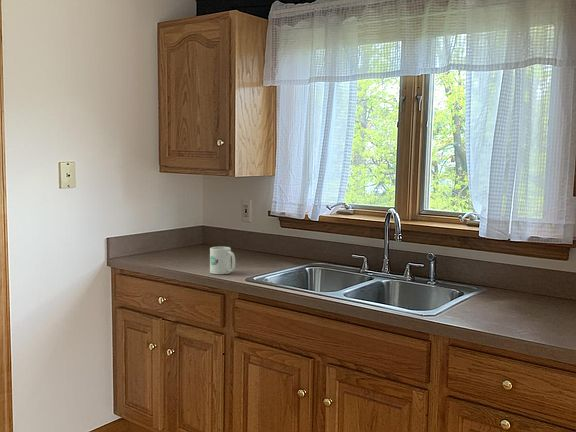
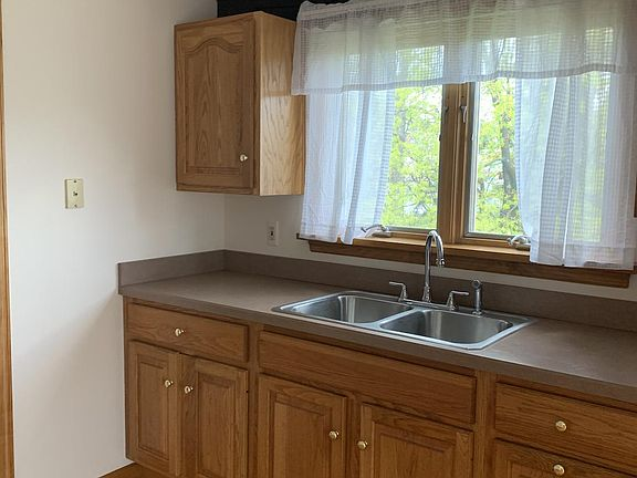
- mug (223, 260)
